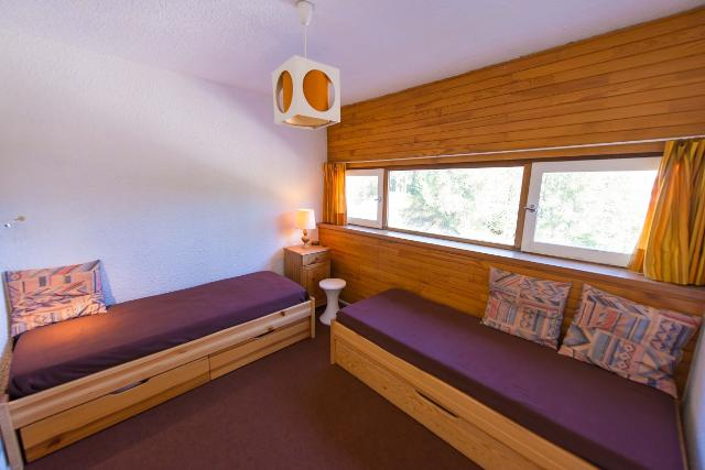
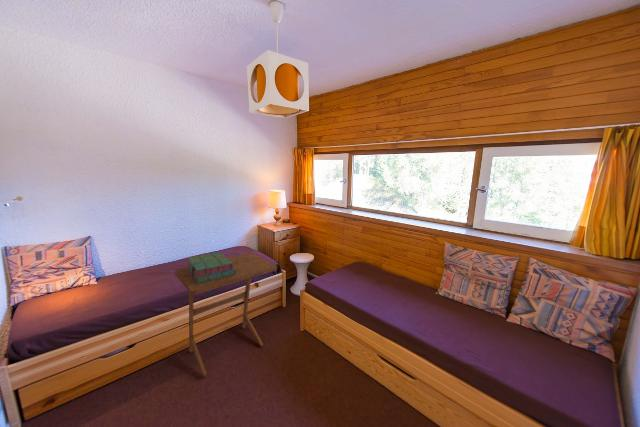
+ side table (226, 303)
+ stack of books (210, 265)
